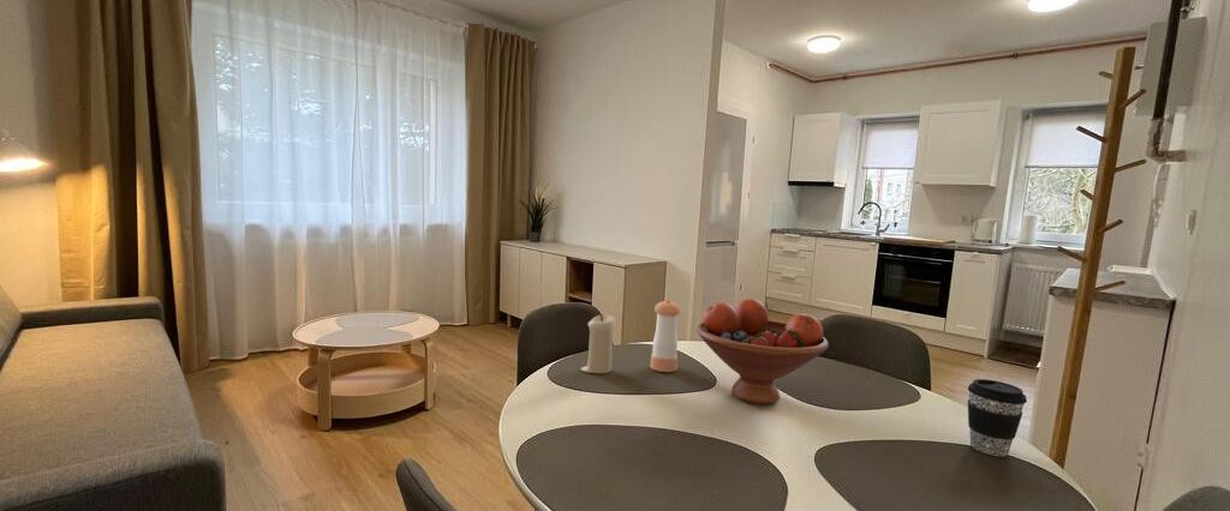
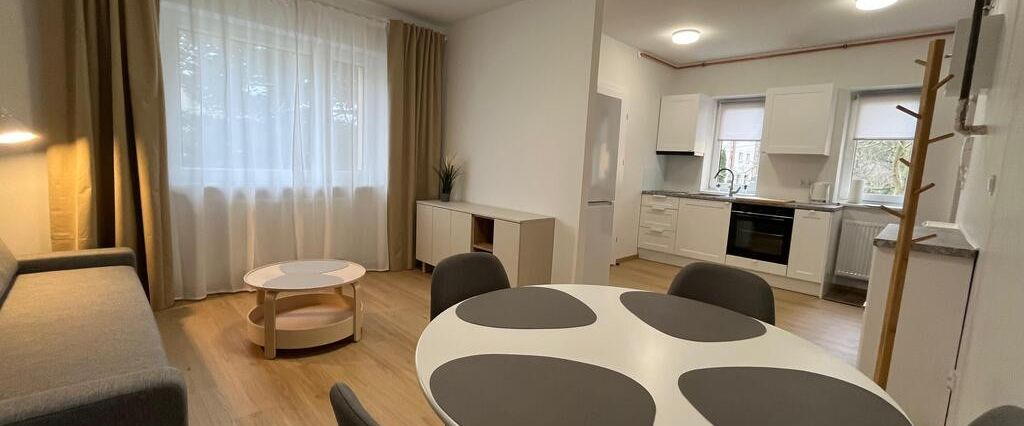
- candle (598, 342)
- coffee cup (992, 417)
- pepper shaker (665, 333)
- fruit bowl (758, 351)
